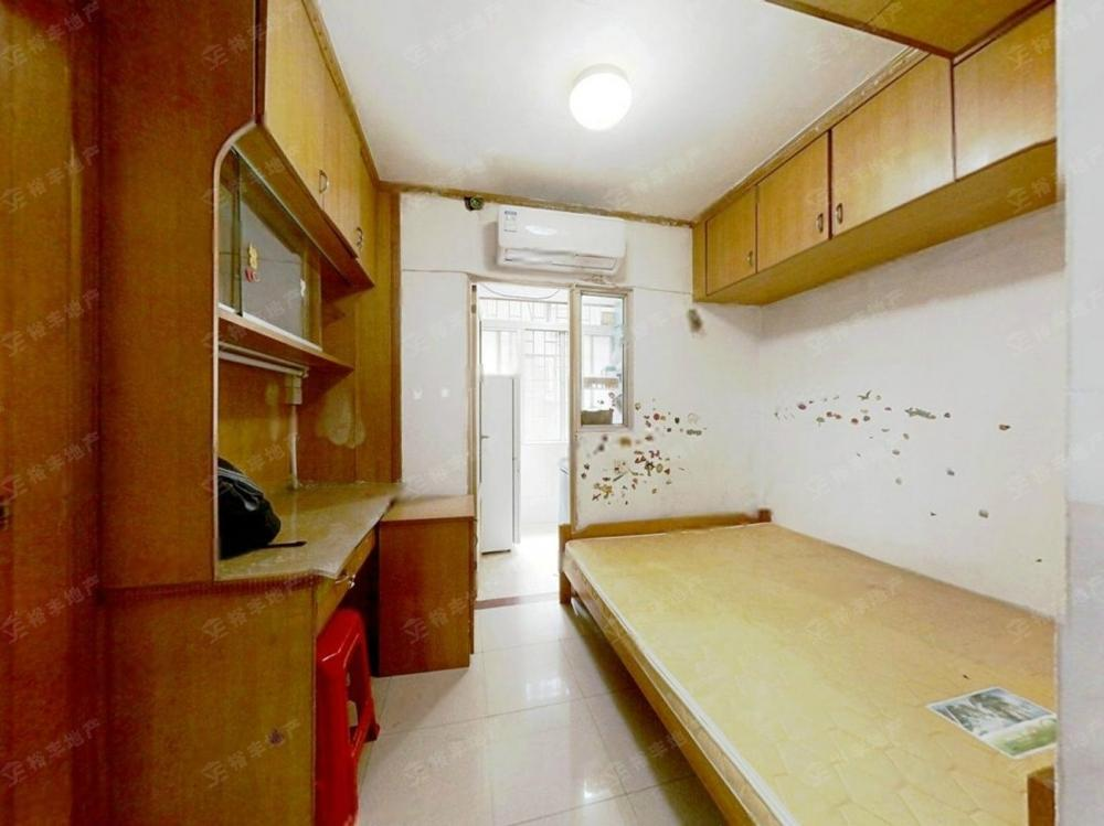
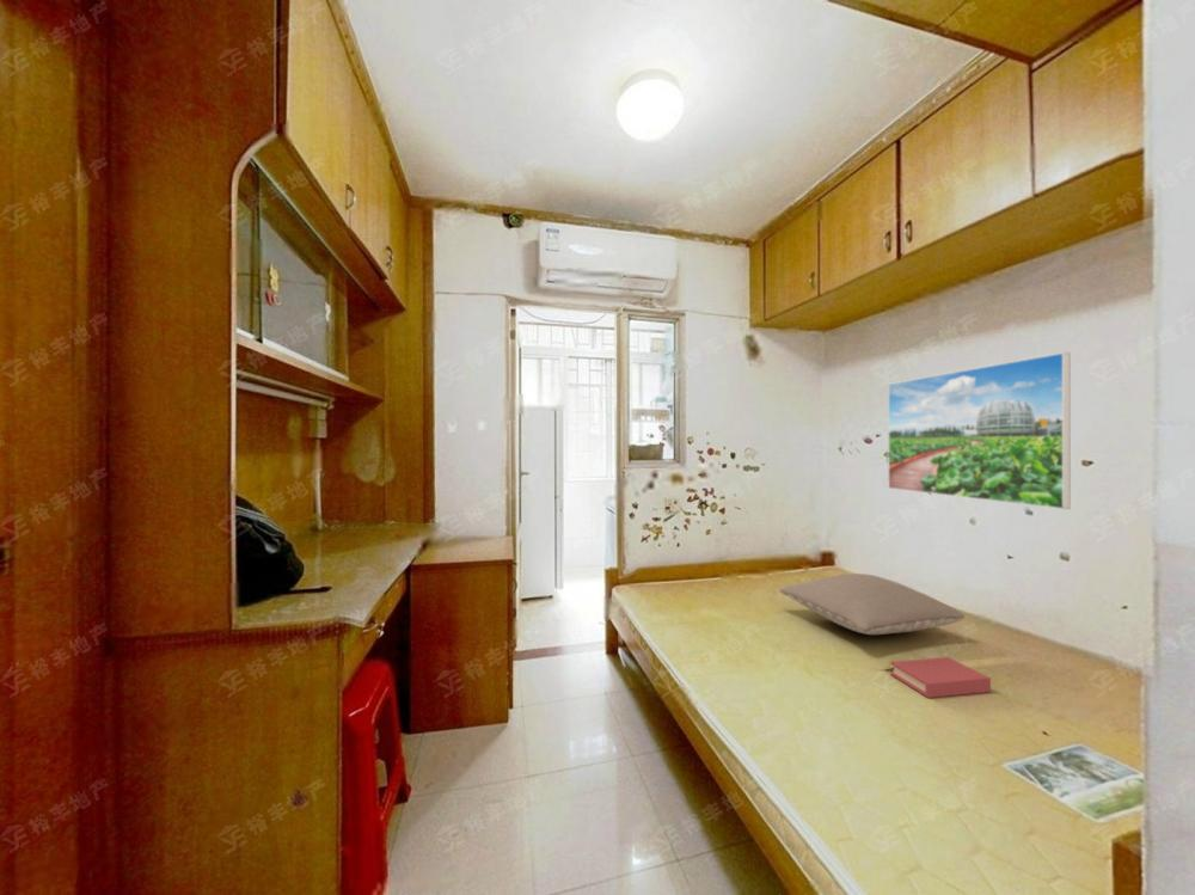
+ book (938, 675)
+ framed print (961, 434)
+ pillow (864, 602)
